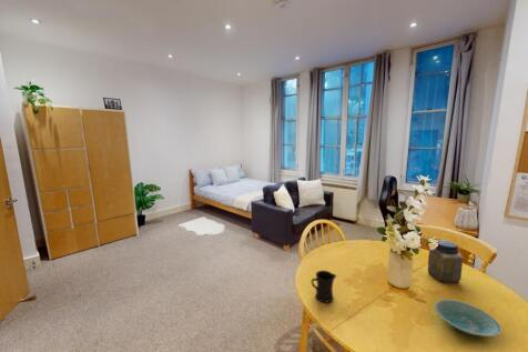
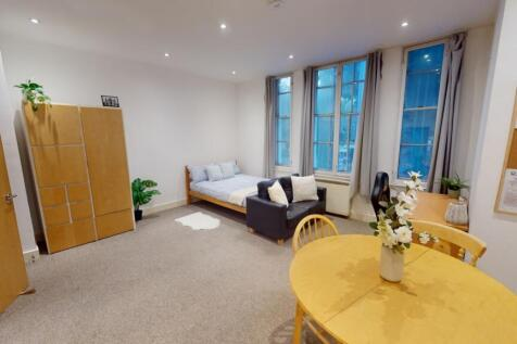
- mug (323, 285)
- jar (445, 260)
- bowl (465, 320)
